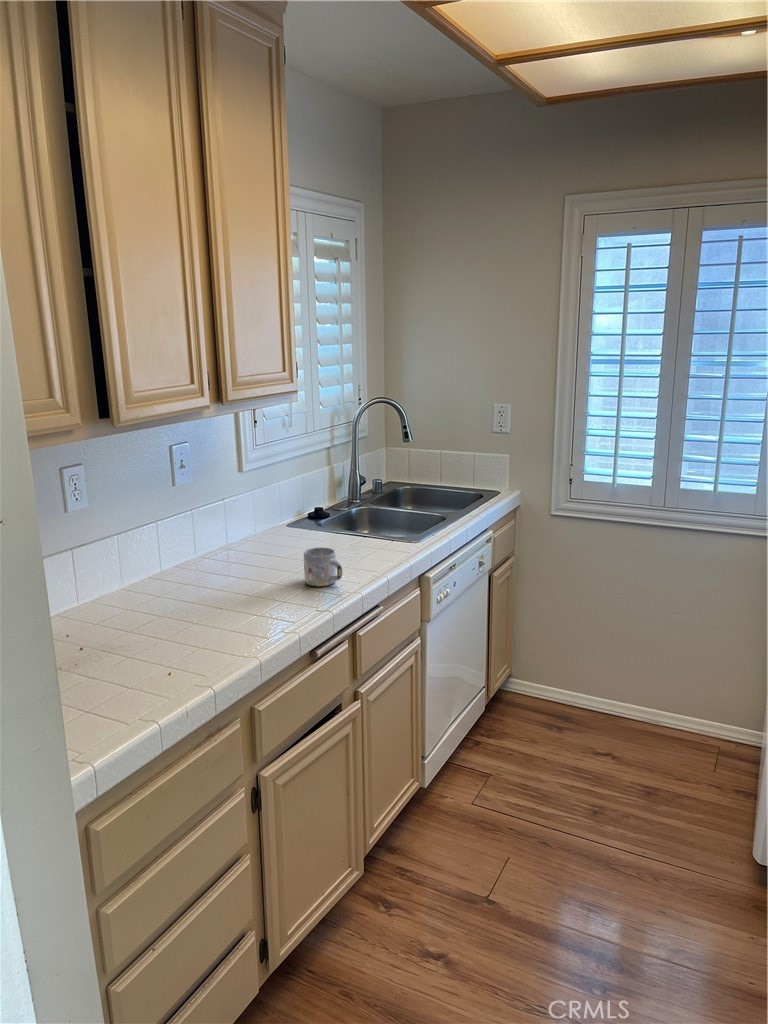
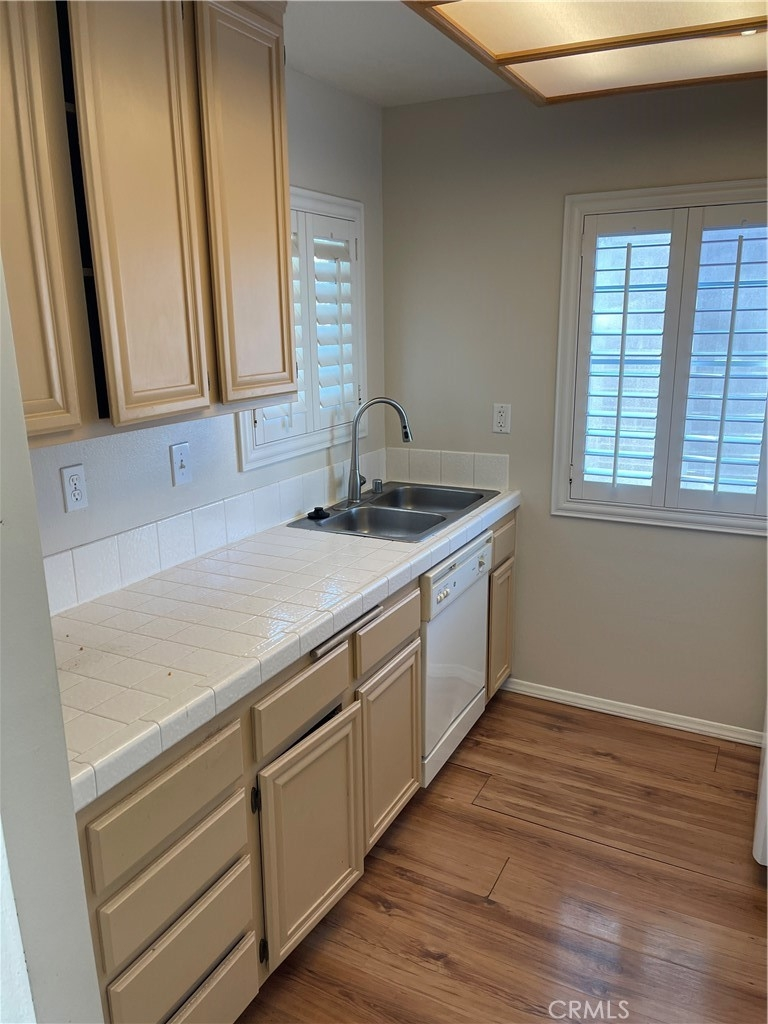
- mug (324, 567)
